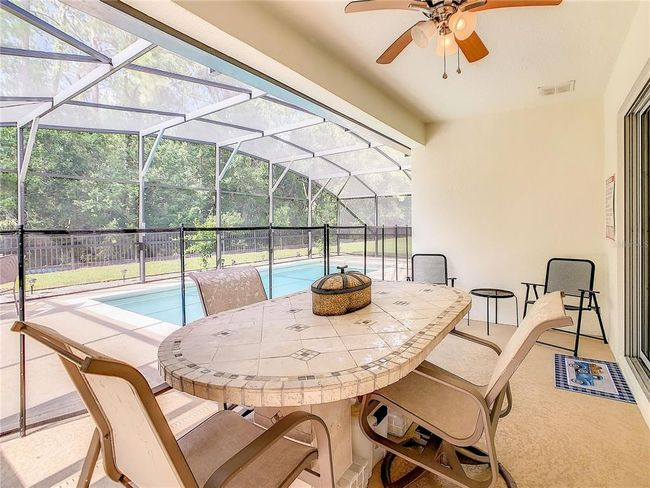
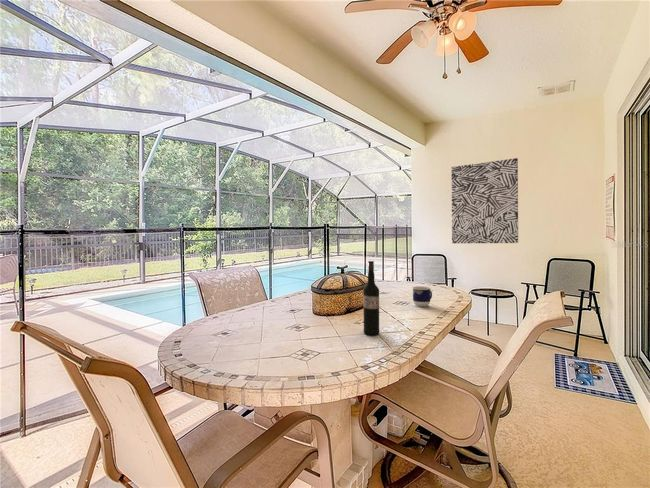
+ wall art (483, 203)
+ cup (423, 297)
+ wine bottle (371, 297)
